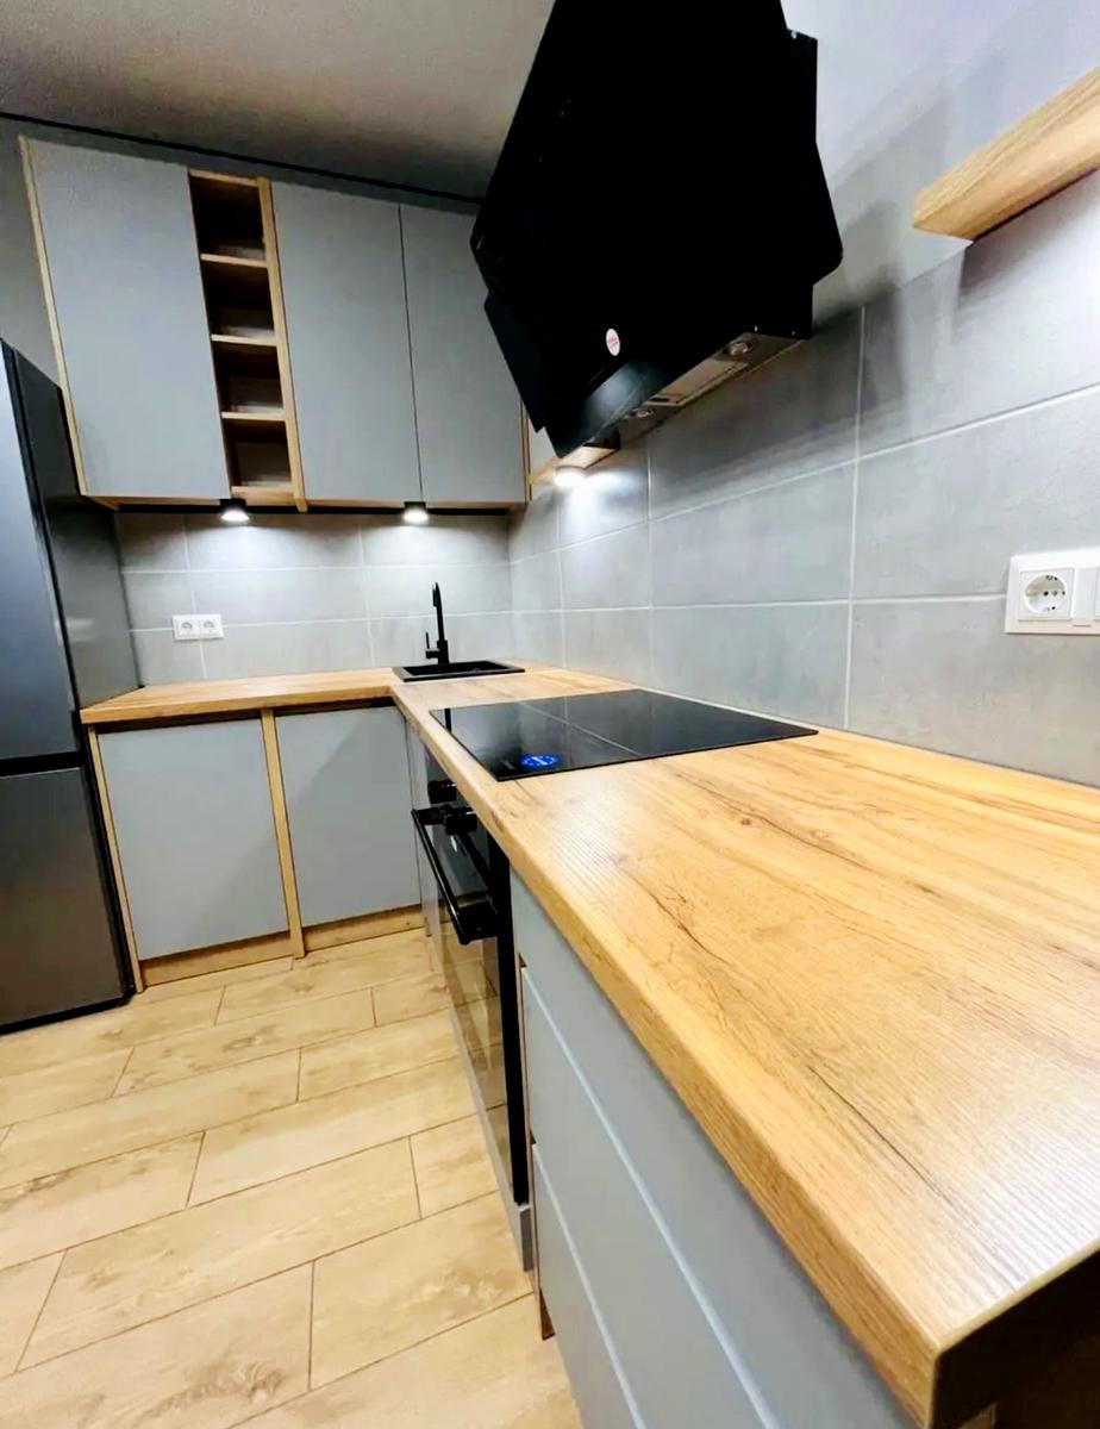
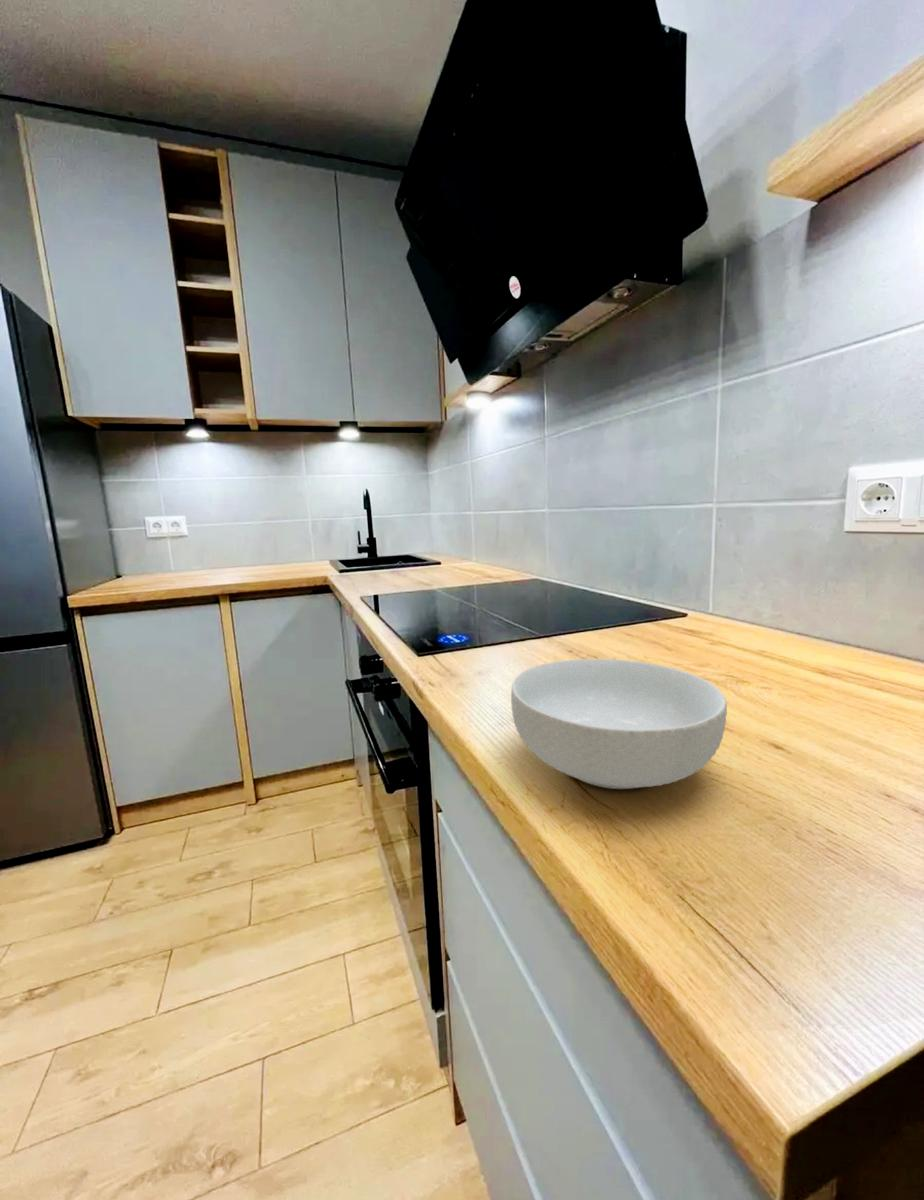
+ cereal bowl (611, 725)
